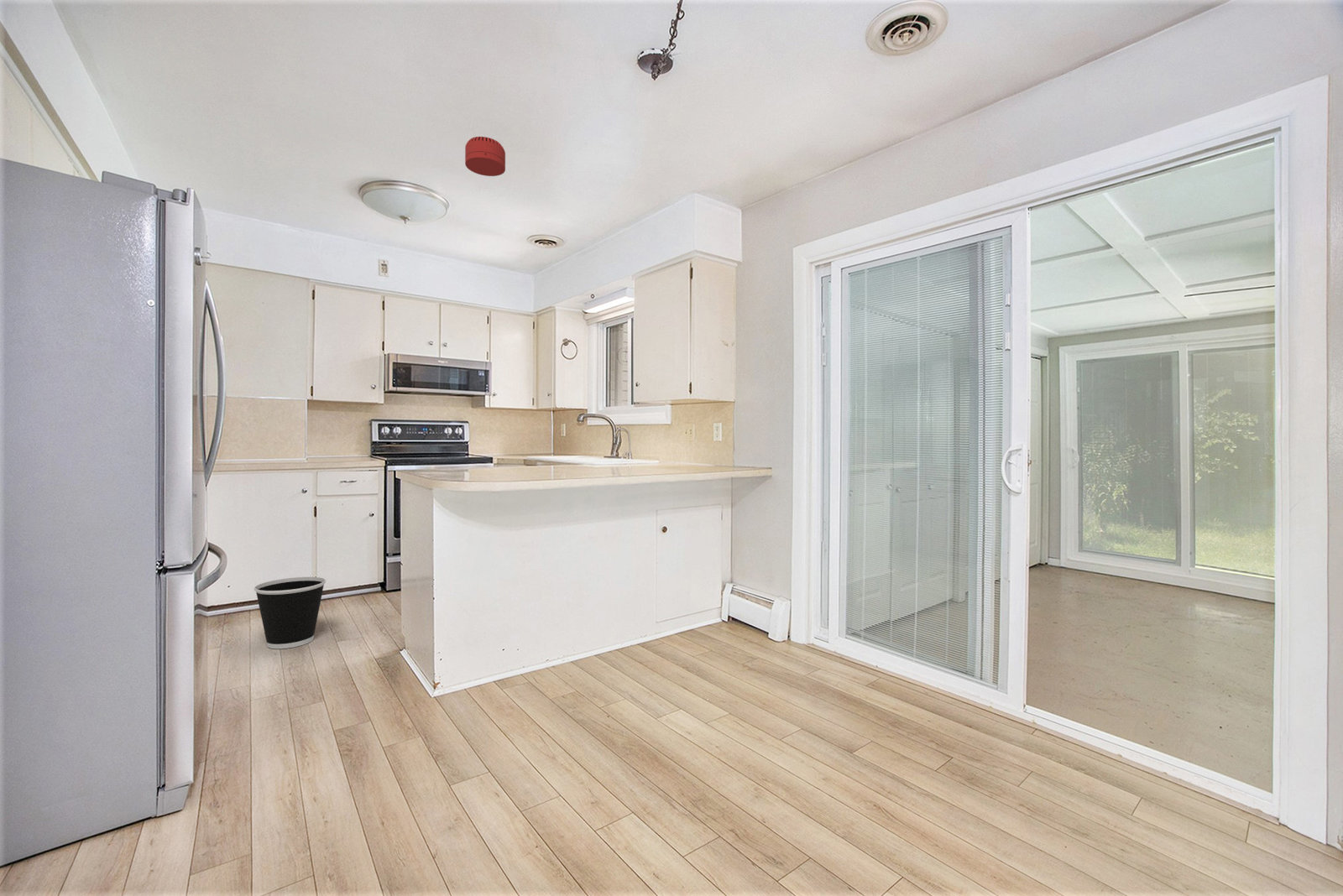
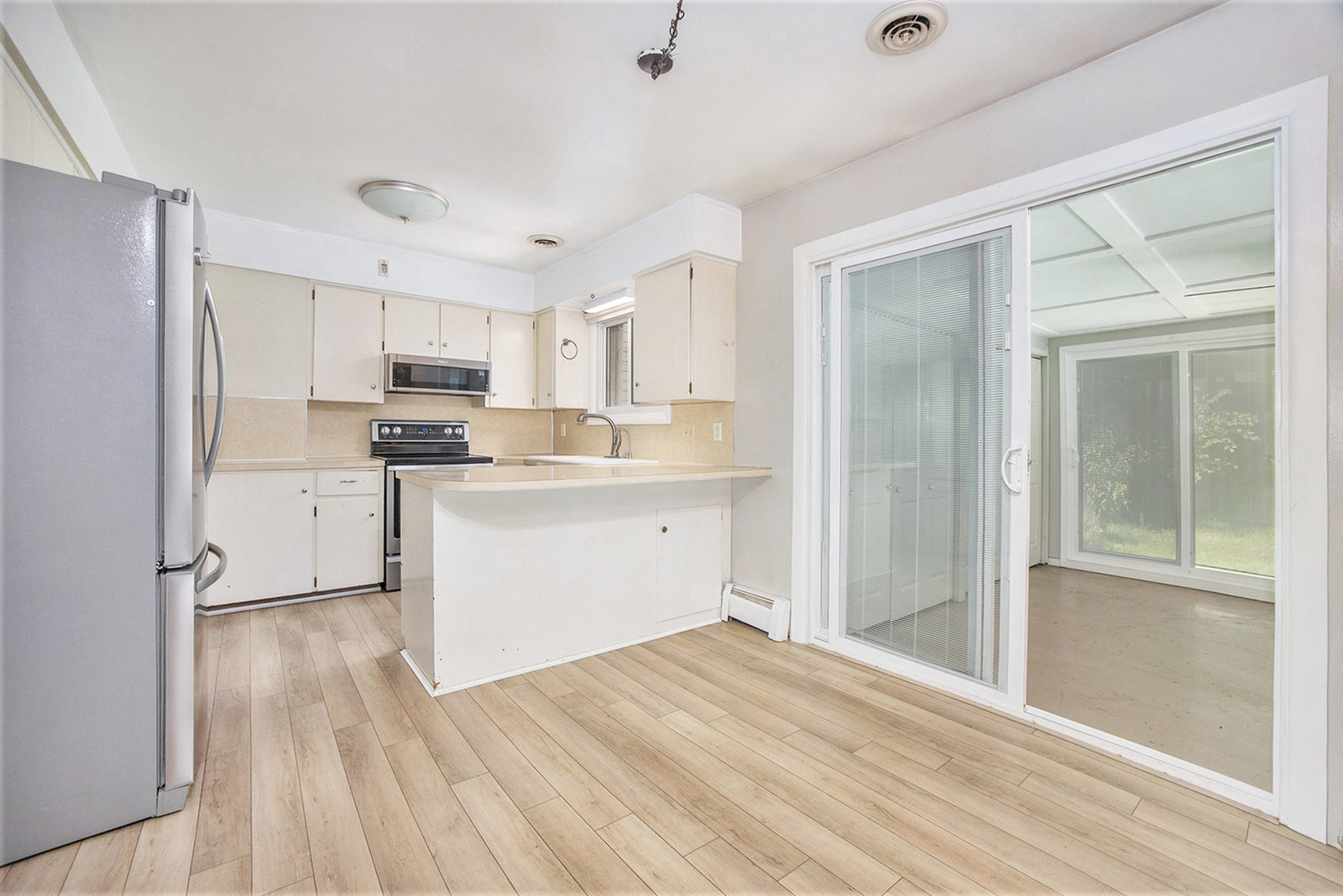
- smoke detector (485, 155)
- wastebasket (290, 612)
